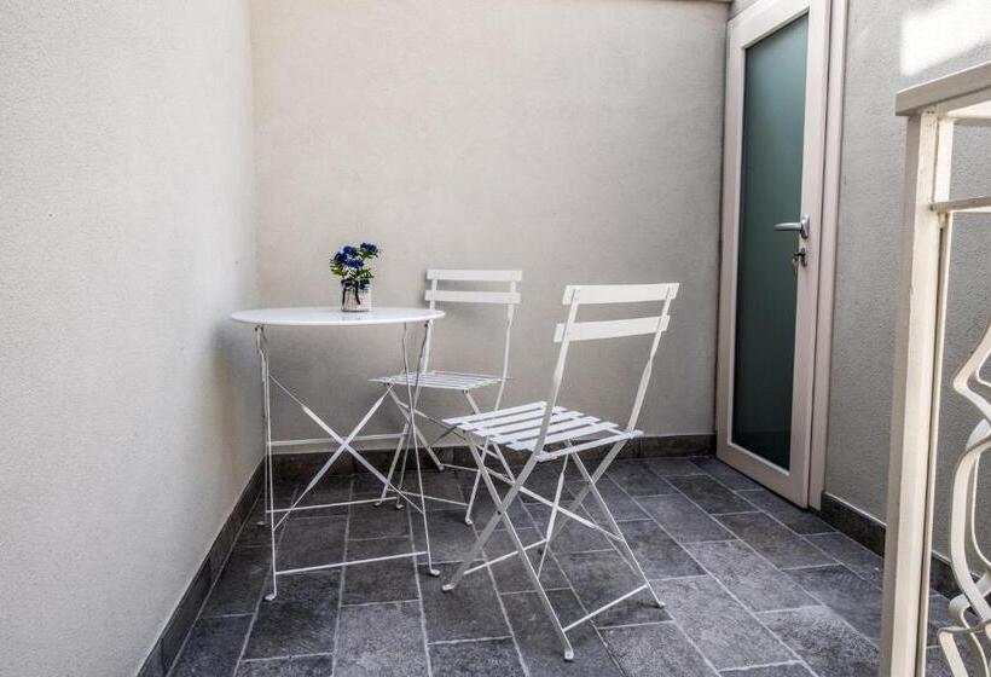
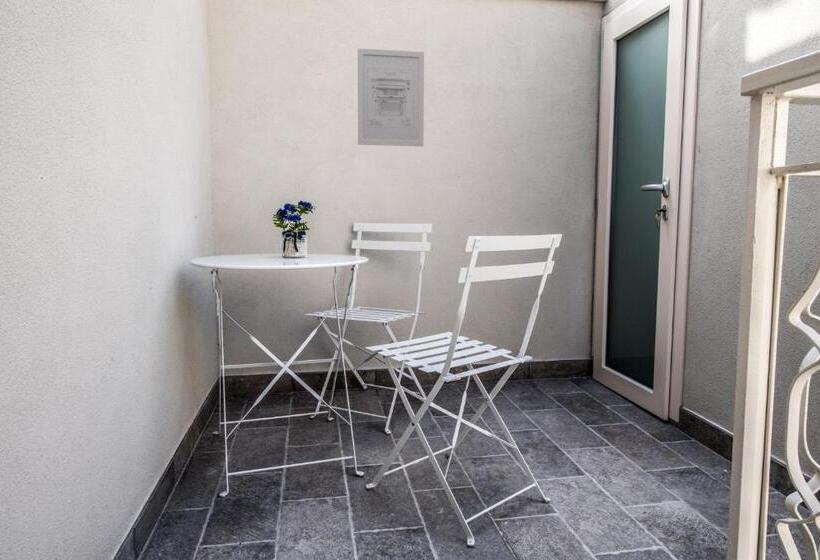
+ wall art (391, 98)
